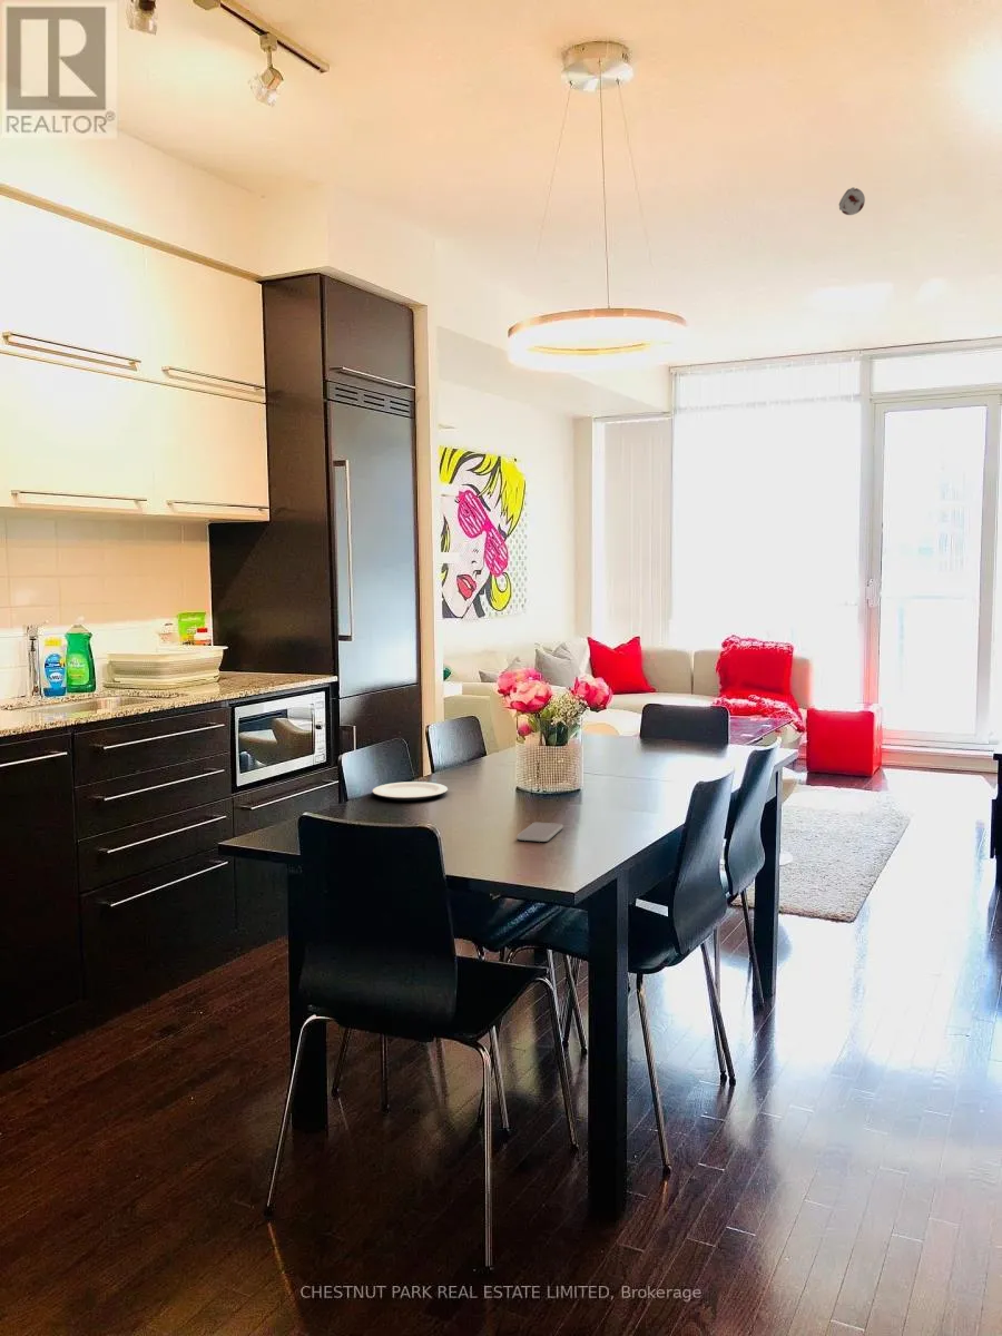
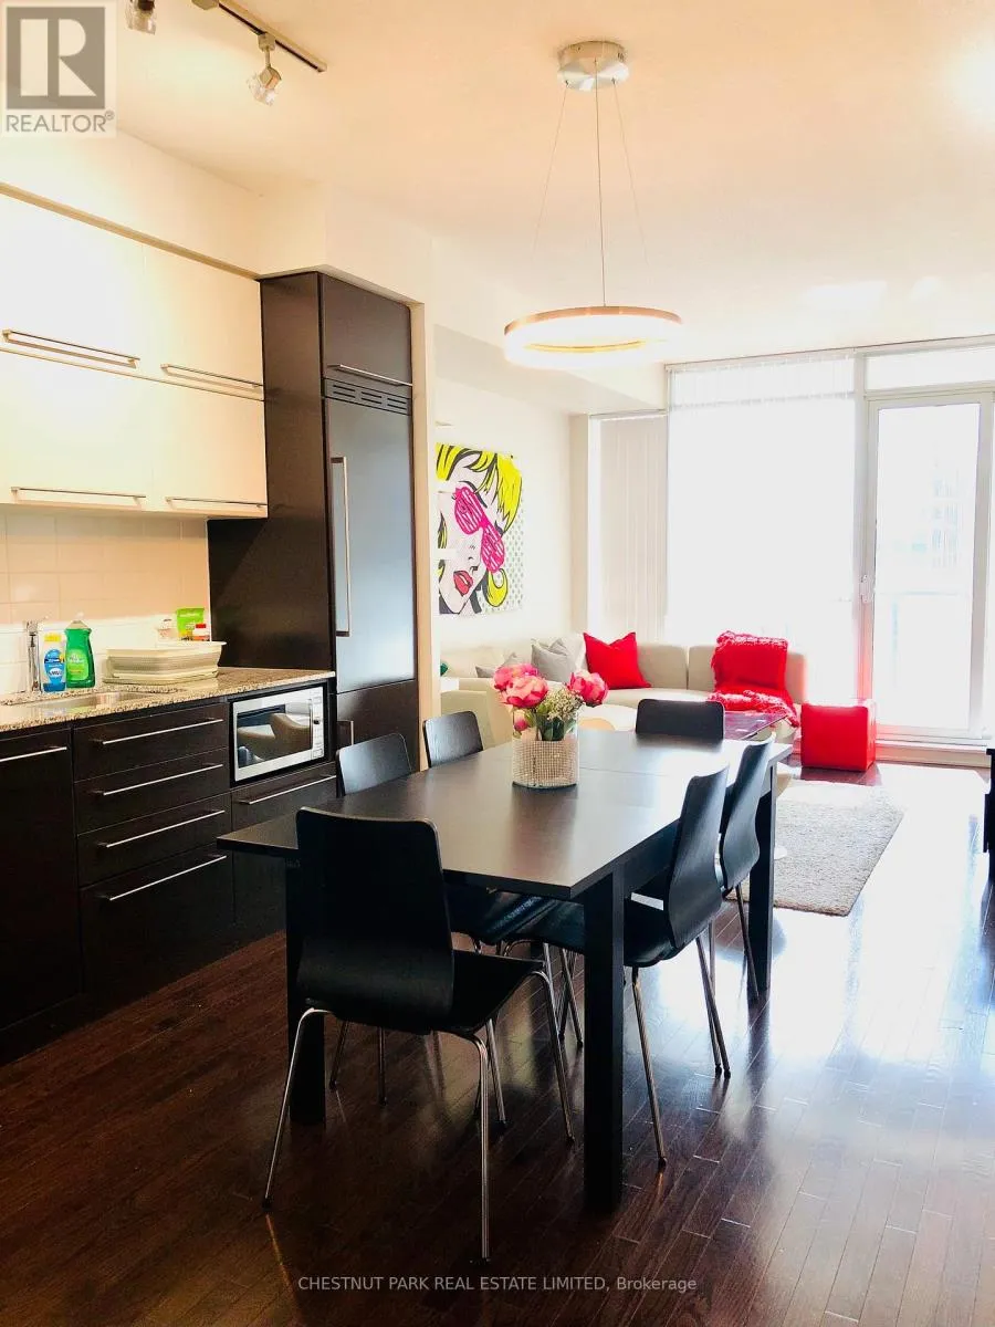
- smartphone (540, 832)
- plate (410, 792)
- smoke detector (852, 200)
